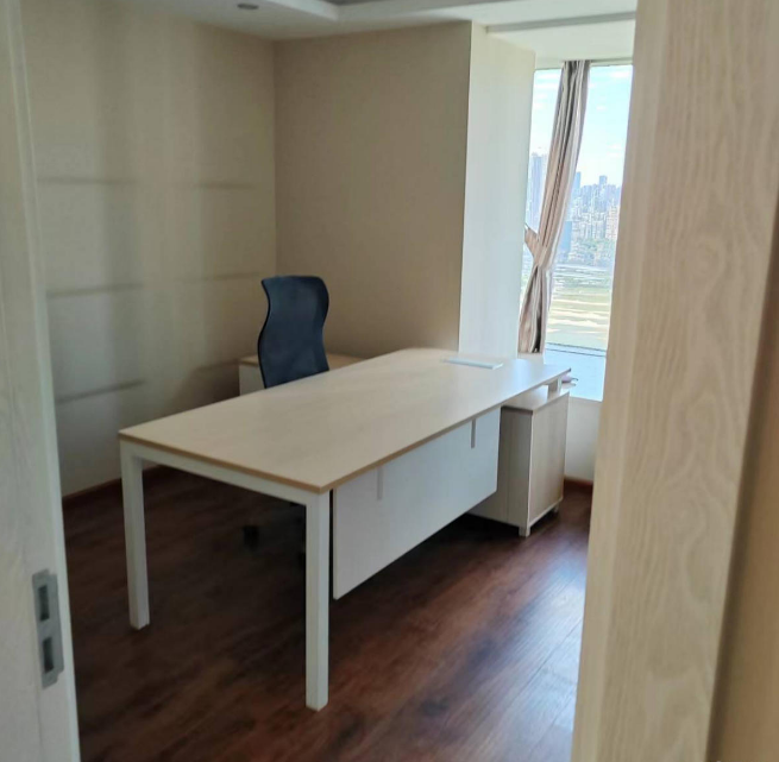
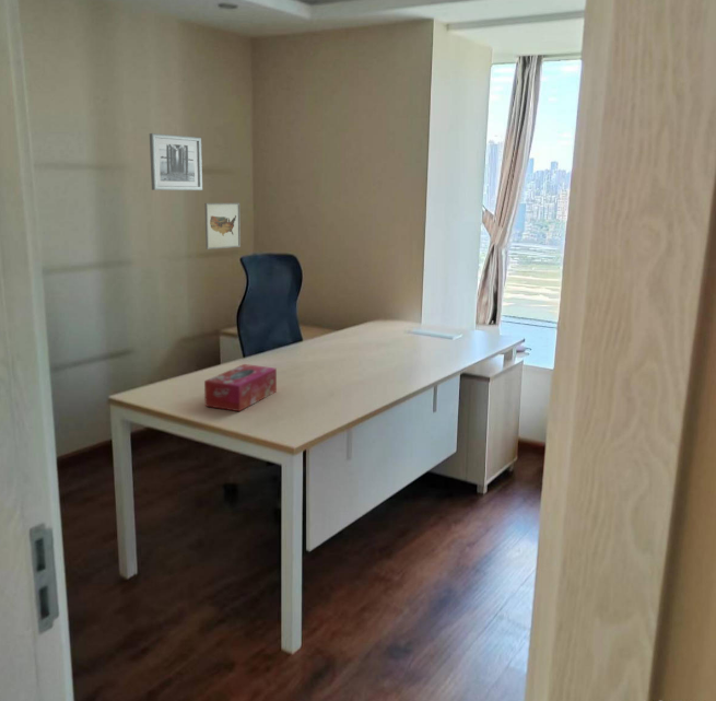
+ wall art (177, 163)
+ wall art (223, 225)
+ tissue box (242, 386)
